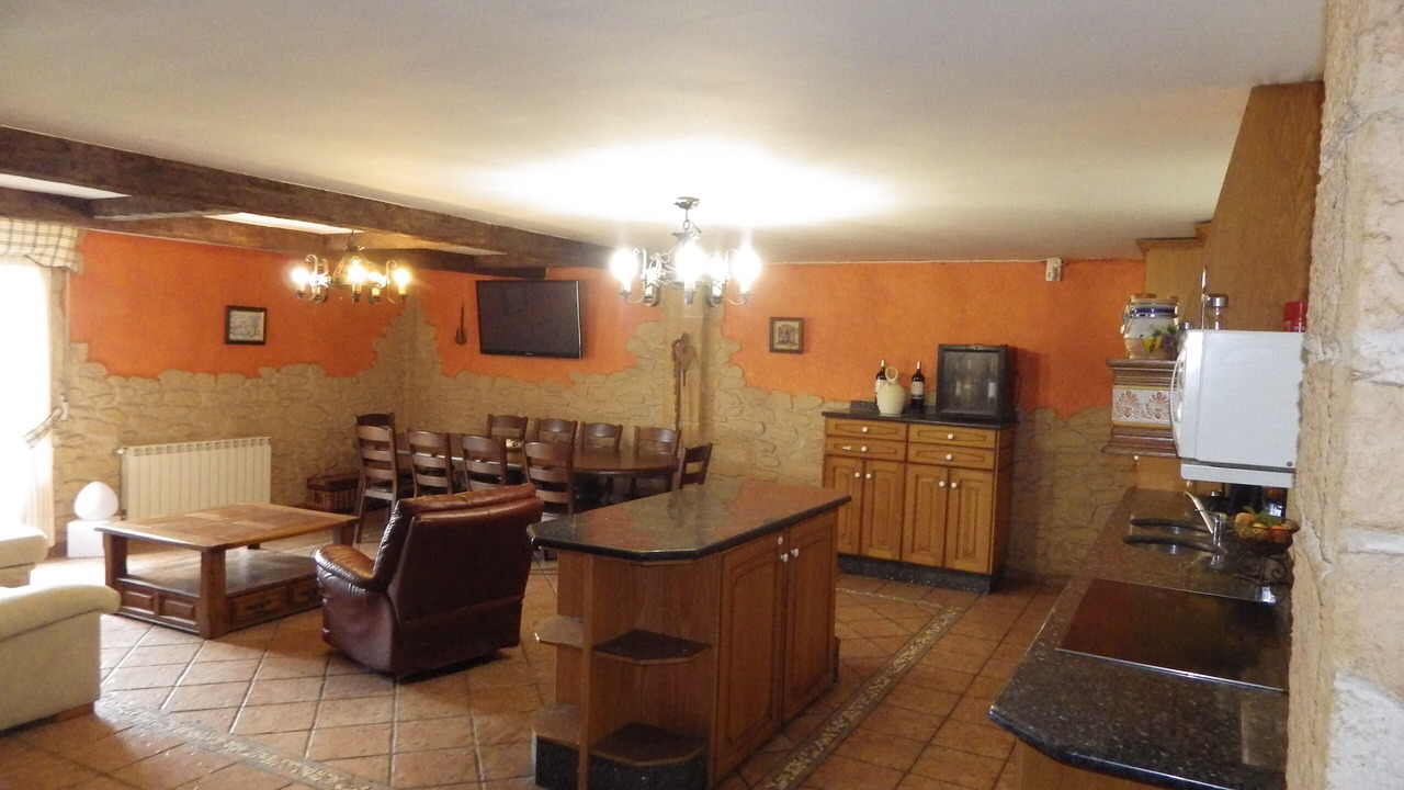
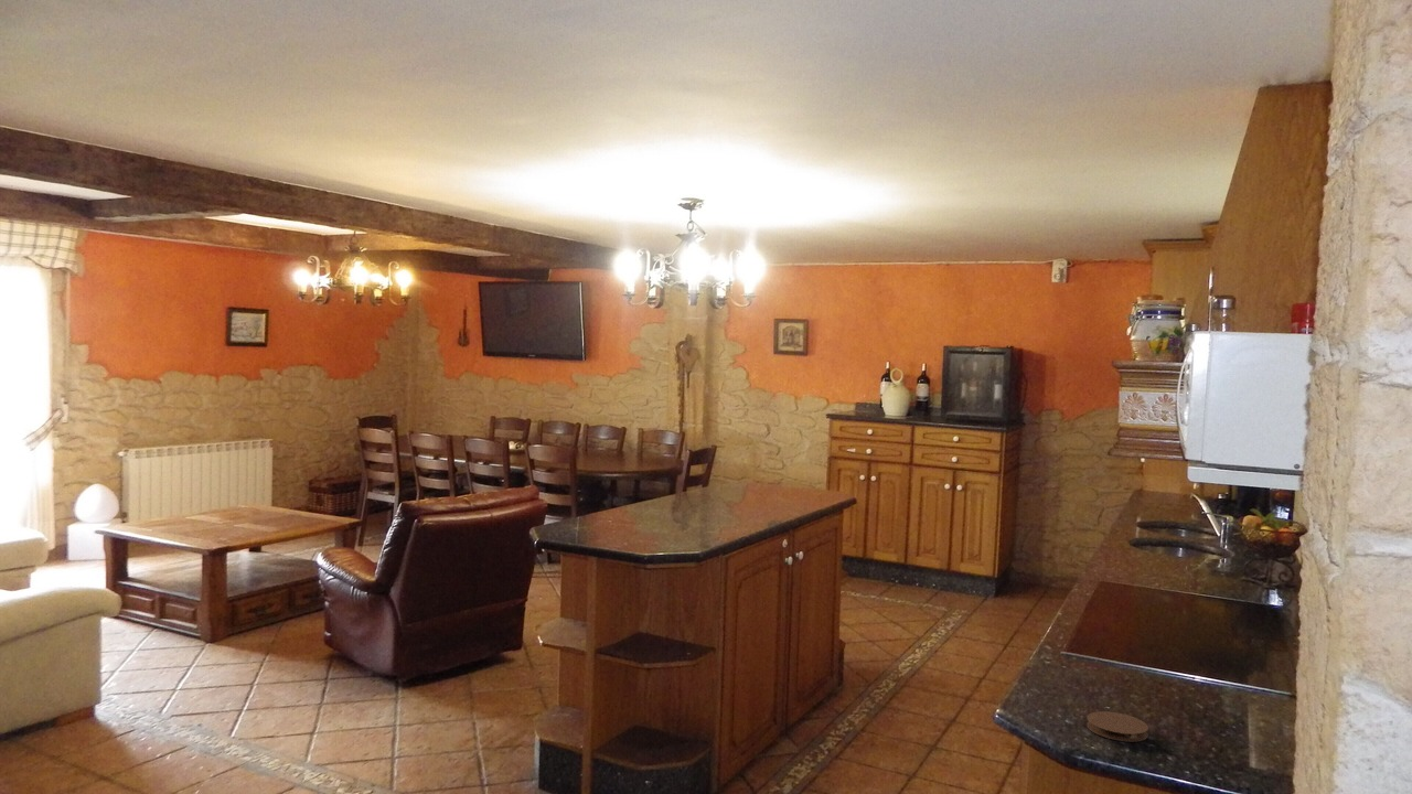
+ coaster (1116, 726)
